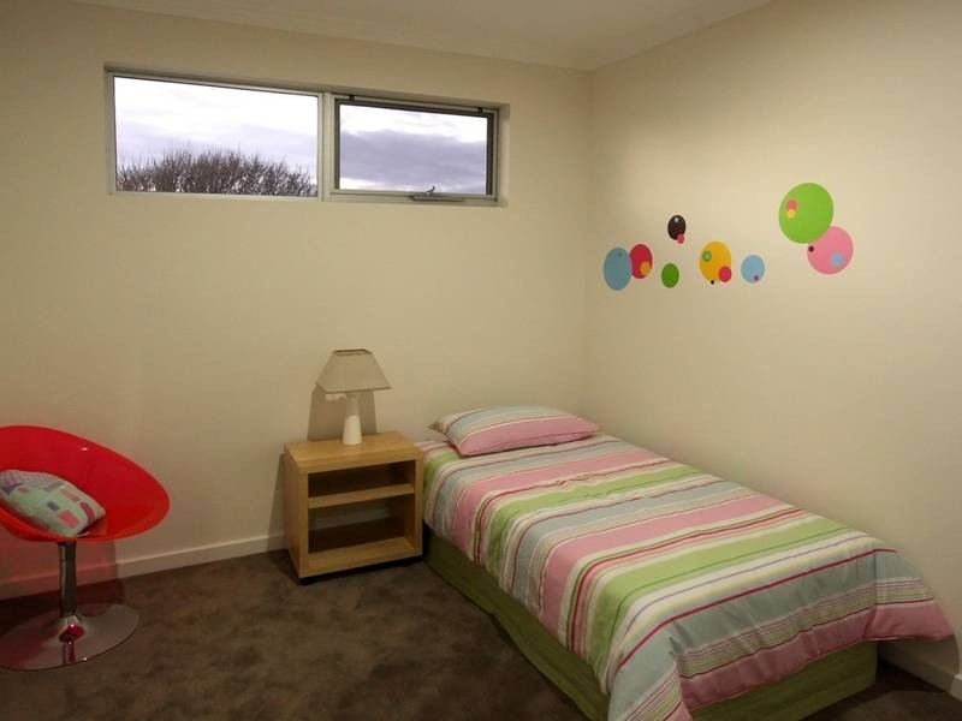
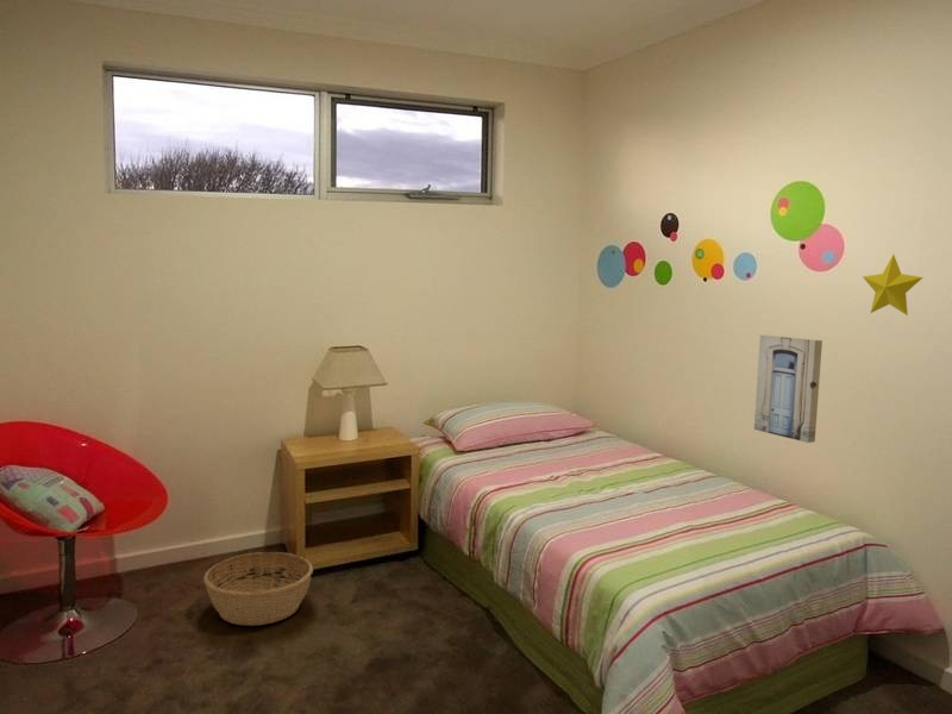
+ decorative star (890, 283)
+ basket (259, 589)
+ wall art (787, 387)
